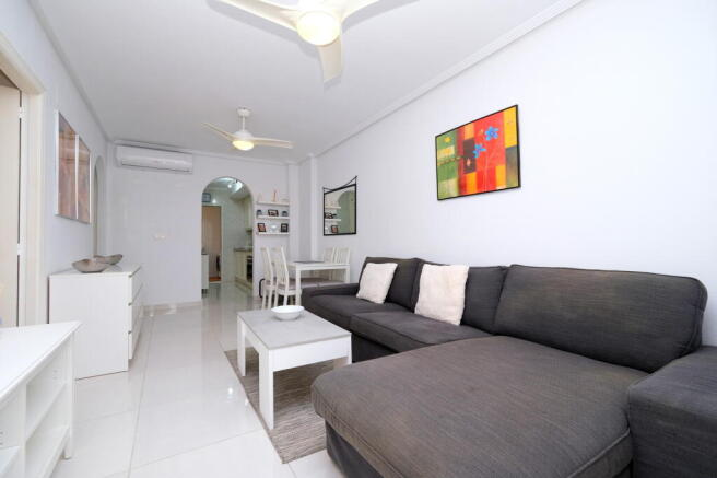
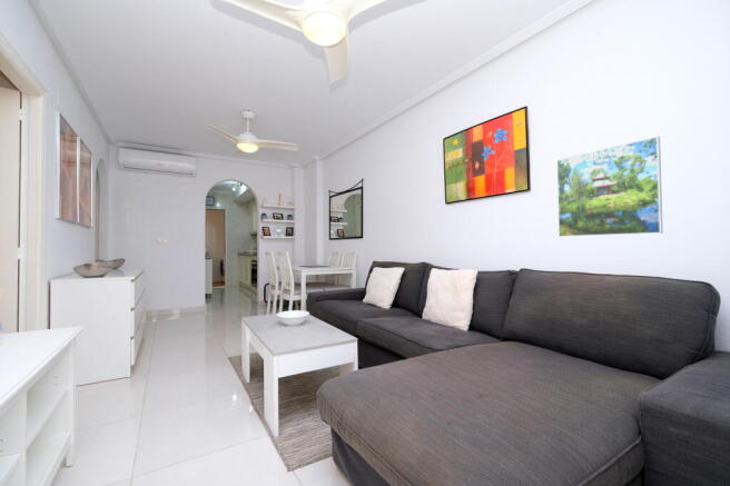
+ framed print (603, 192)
